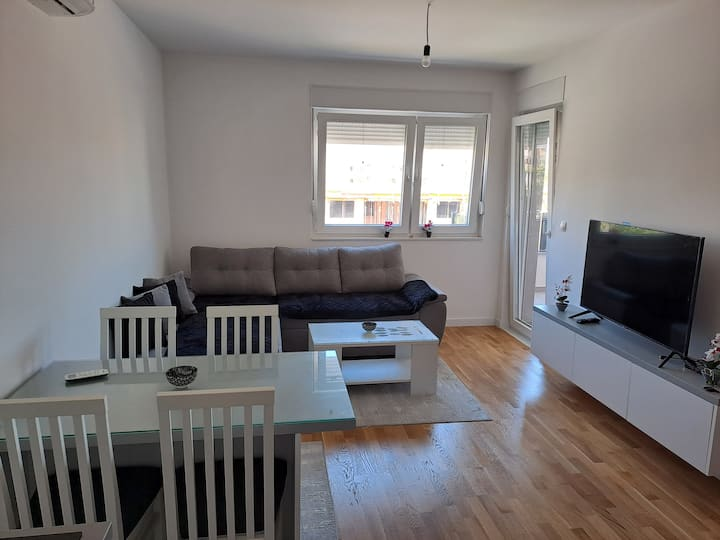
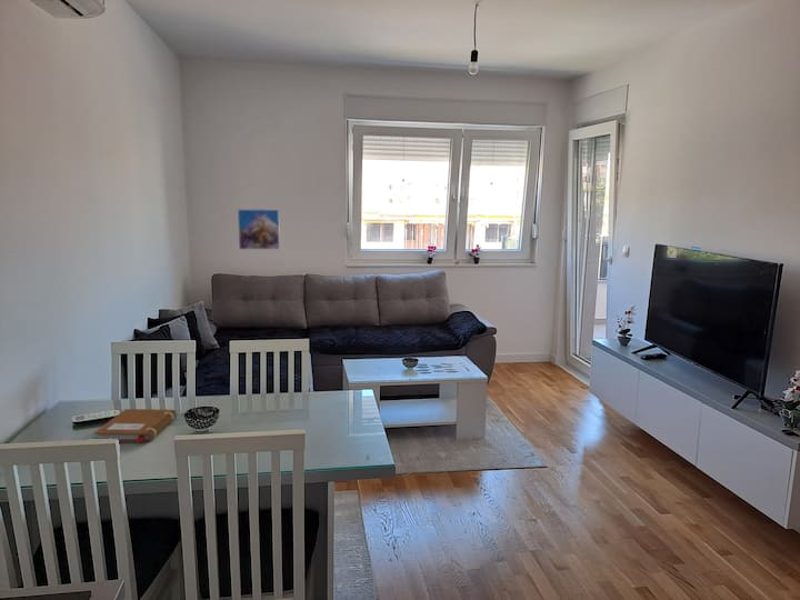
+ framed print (259, 229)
+ notebook (137, 426)
